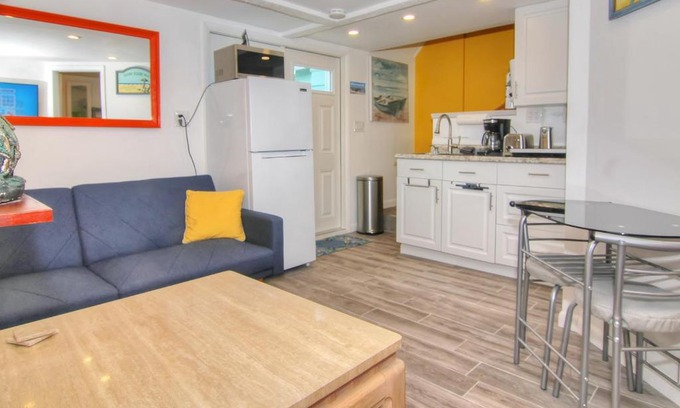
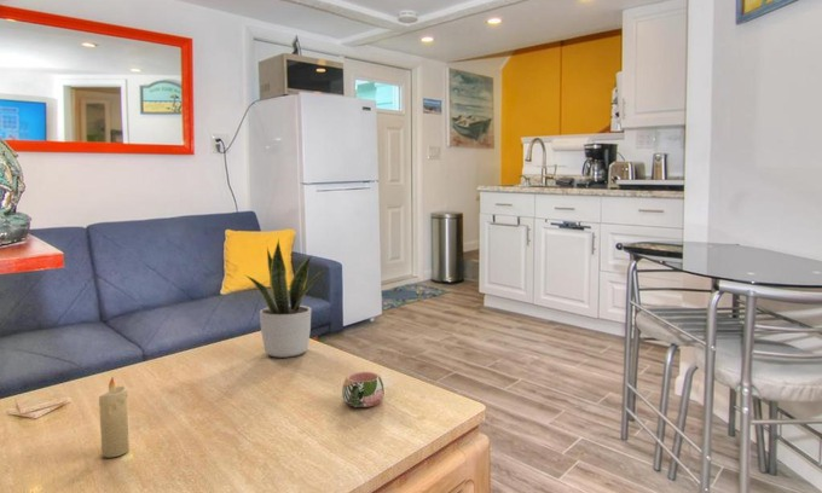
+ candle (112, 414)
+ potted plant (286, 295)
+ mug (361, 390)
